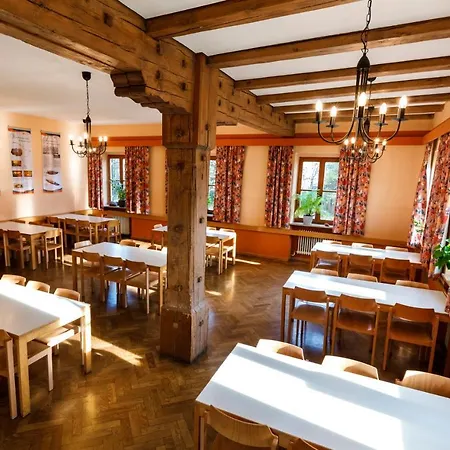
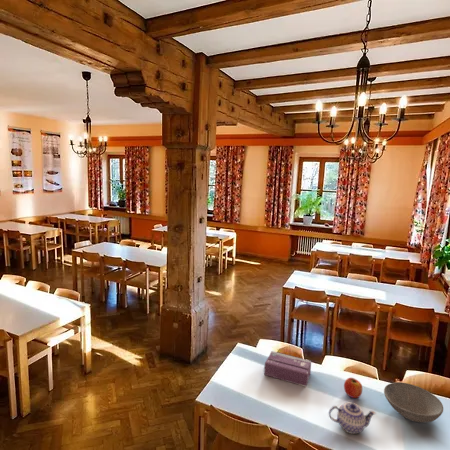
+ teapot (351, 415)
+ tissue box (287, 367)
+ fruit (353, 386)
+ bowl (411, 405)
